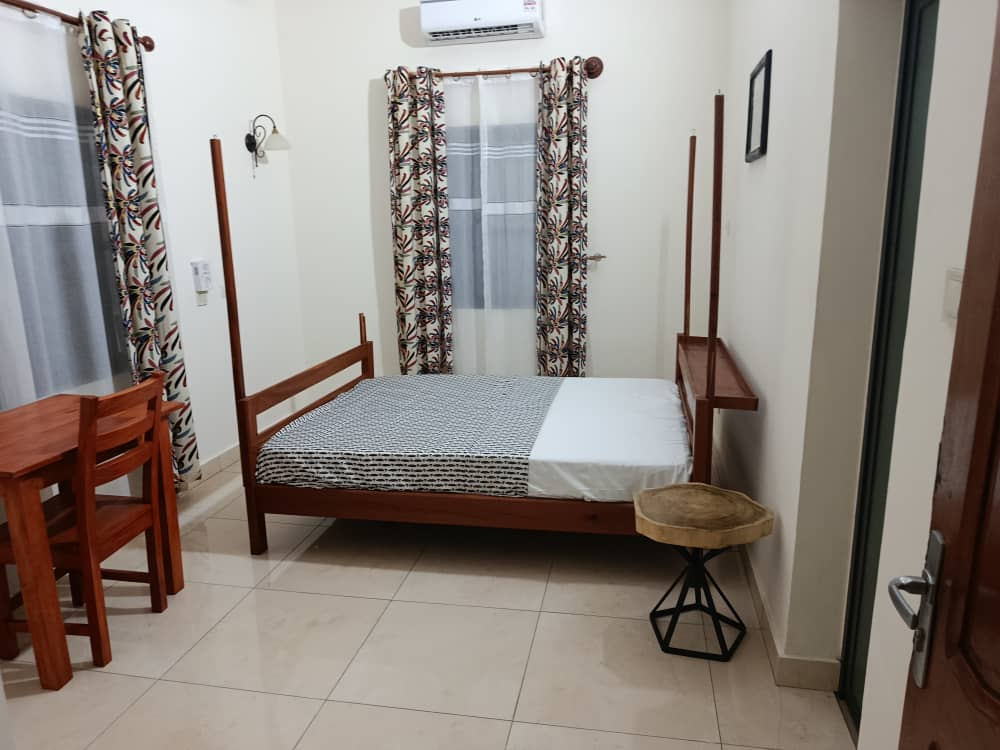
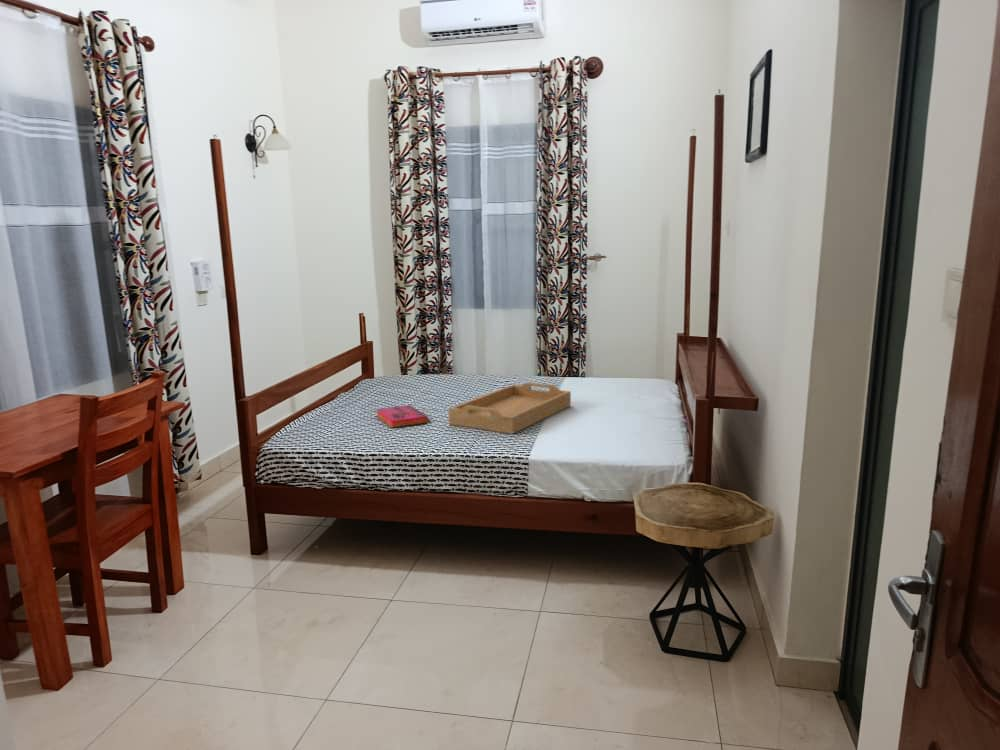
+ hardback book (401, 415)
+ serving tray (512, 404)
